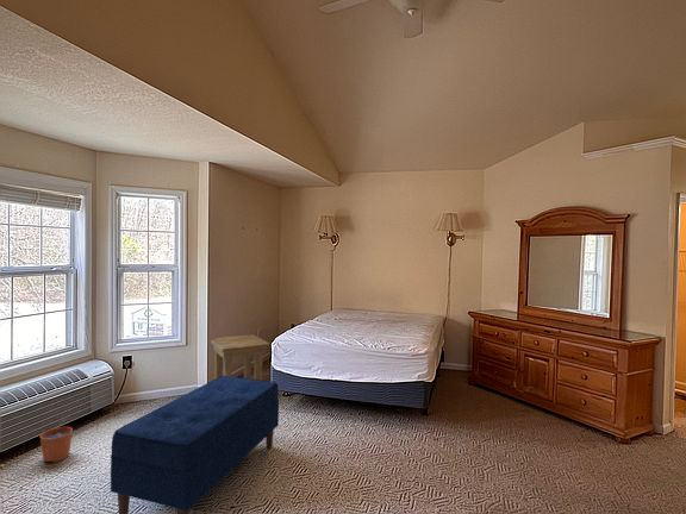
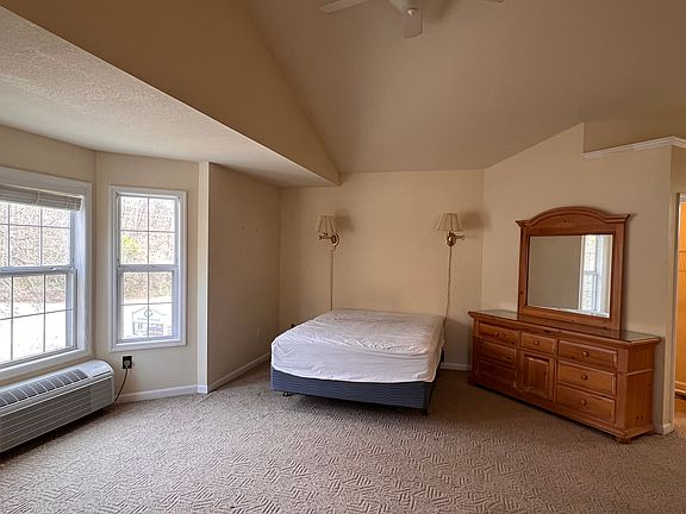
- side table (244, 365)
- plant pot (56, 438)
- bench (208, 439)
